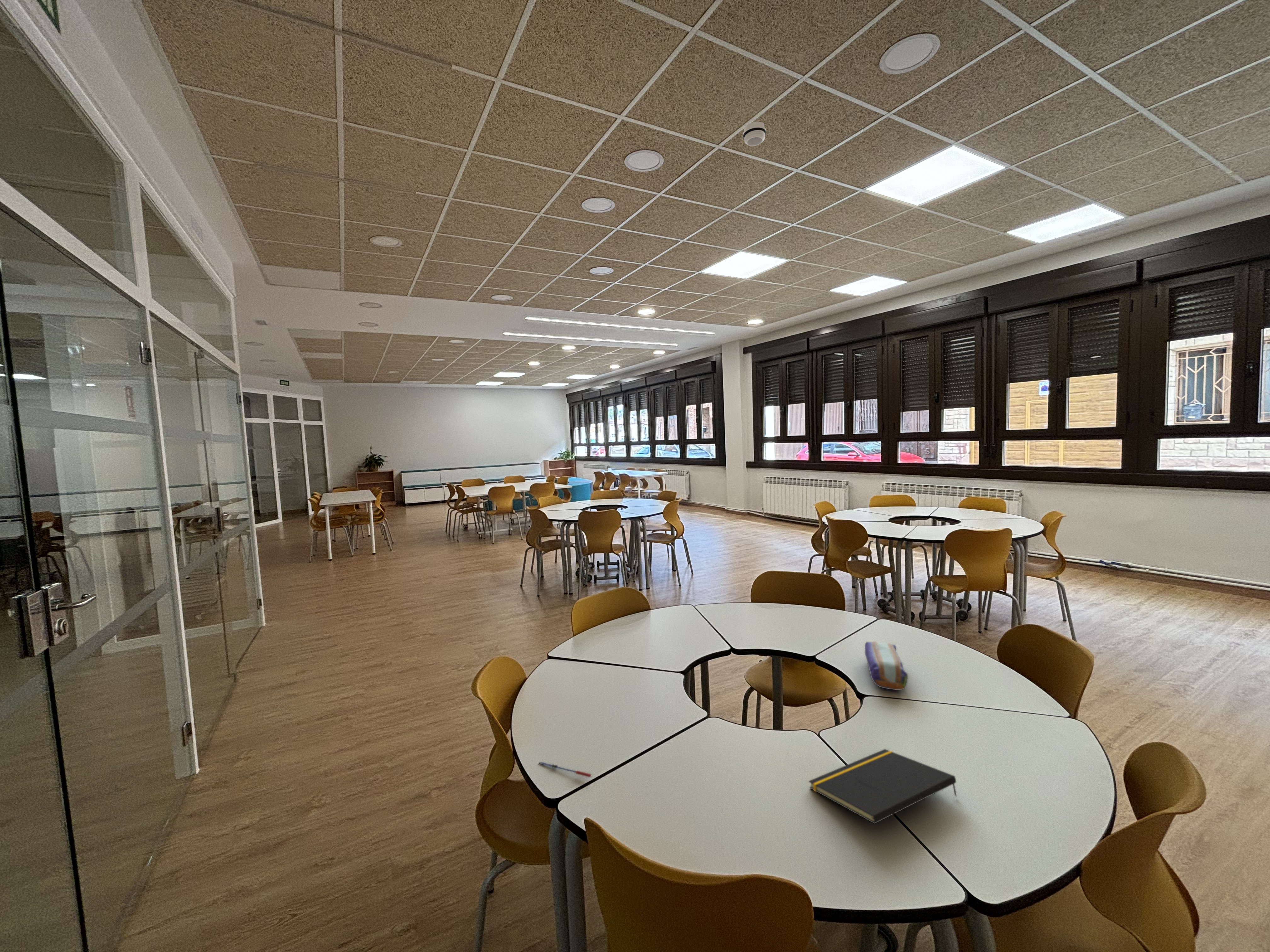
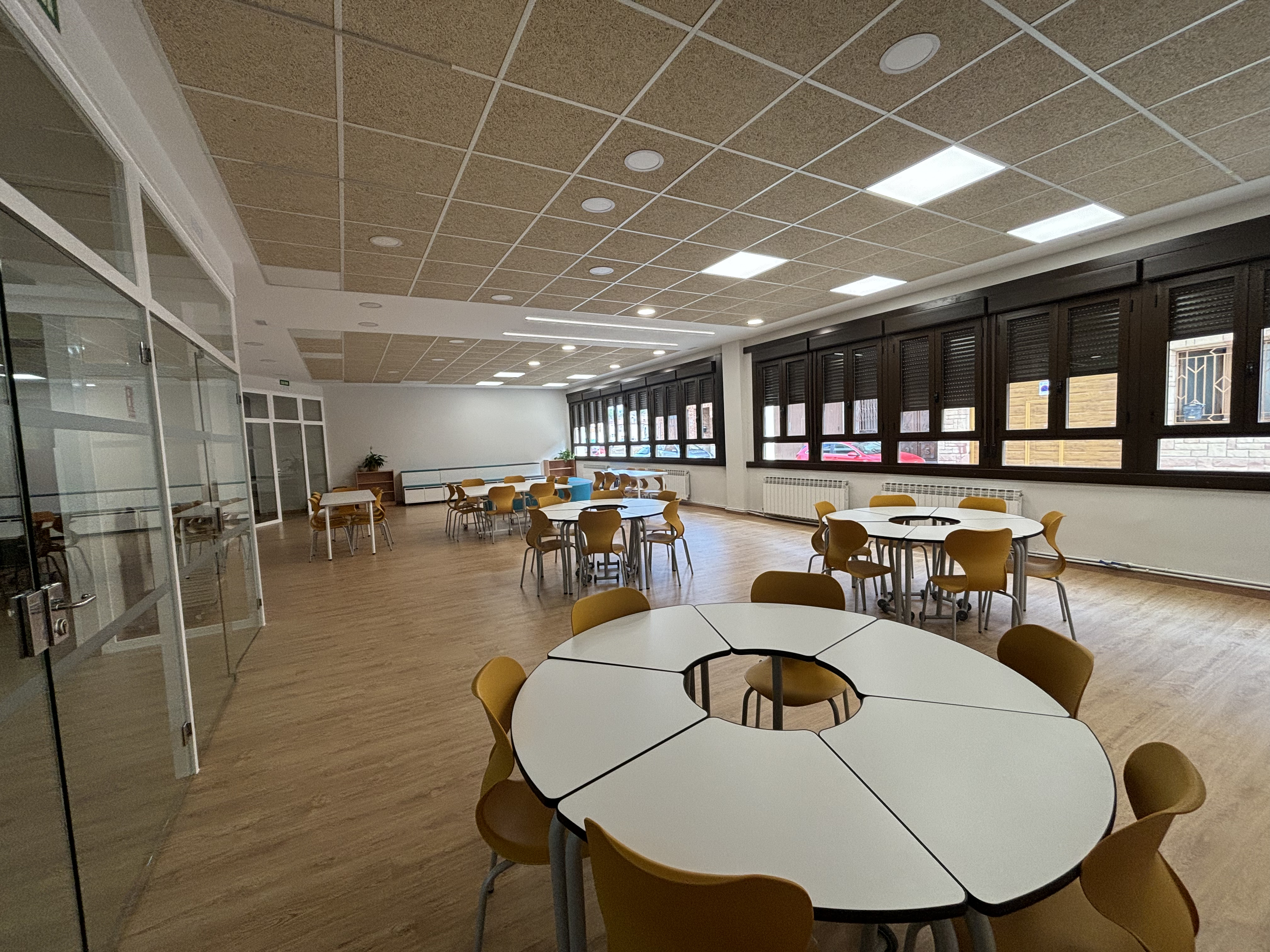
- pencil case (884, 663)
- notepad (880, 782)
- pen (564, 768)
- smoke detector (754, 134)
